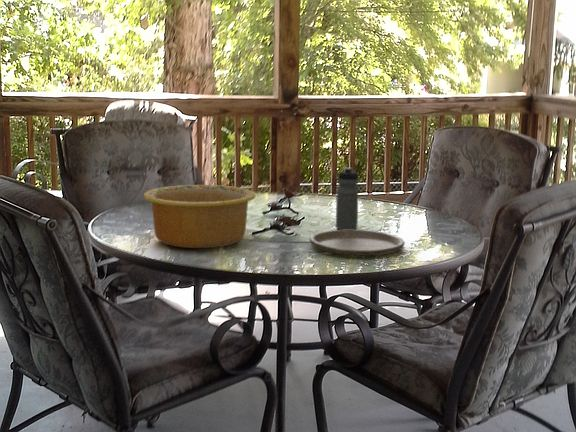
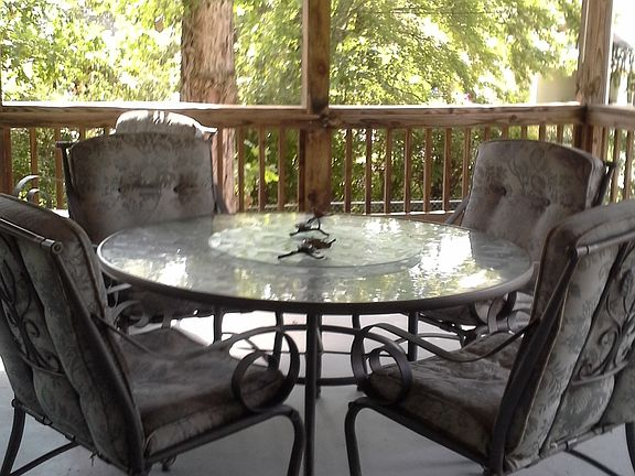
- water bottle (347, 198)
- bowl (200, 217)
- plate (356, 242)
